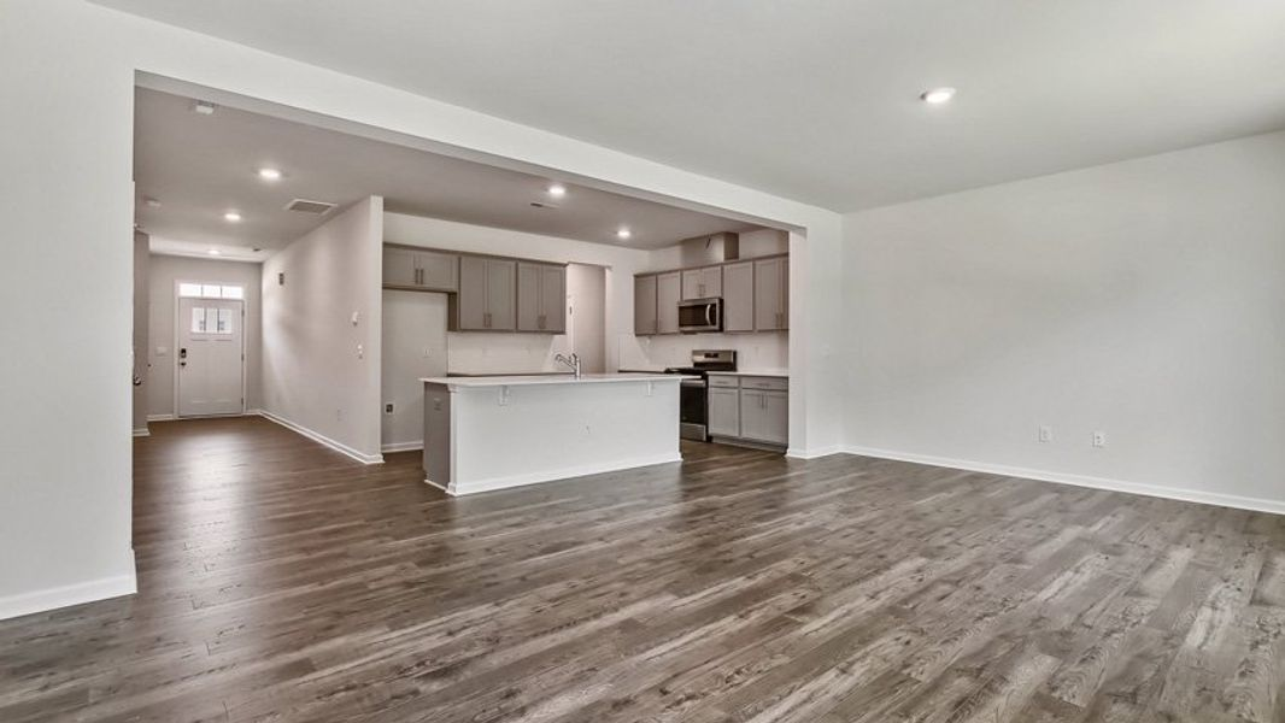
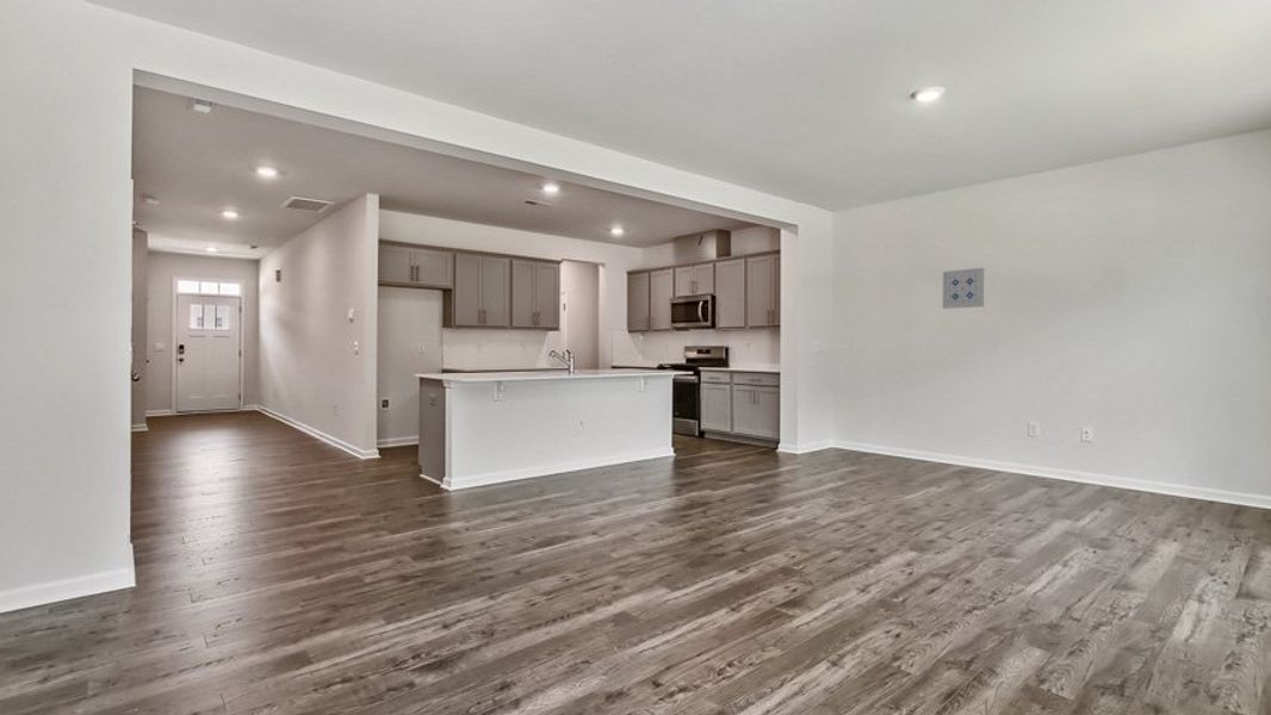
+ wall art (962, 288)
